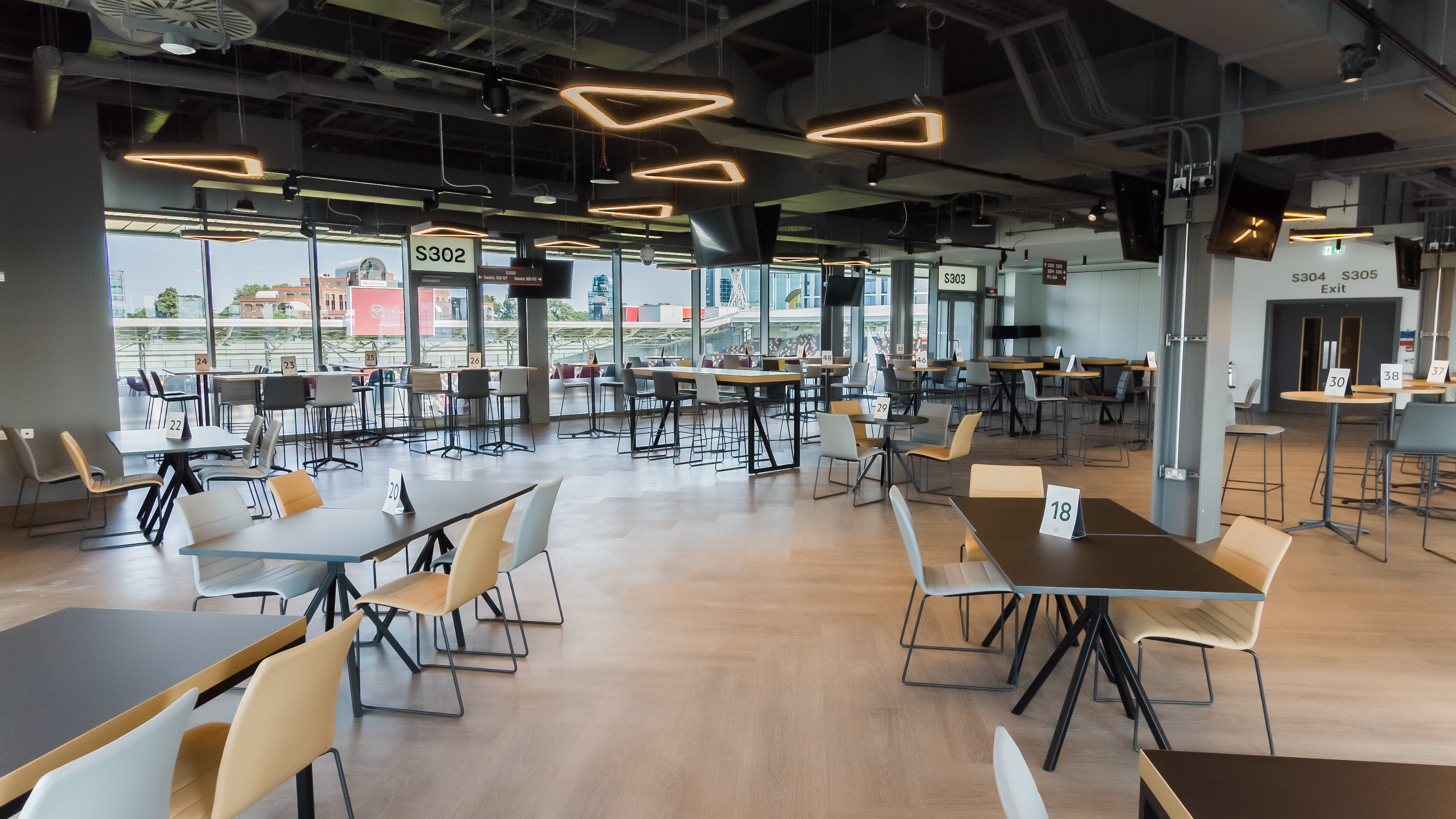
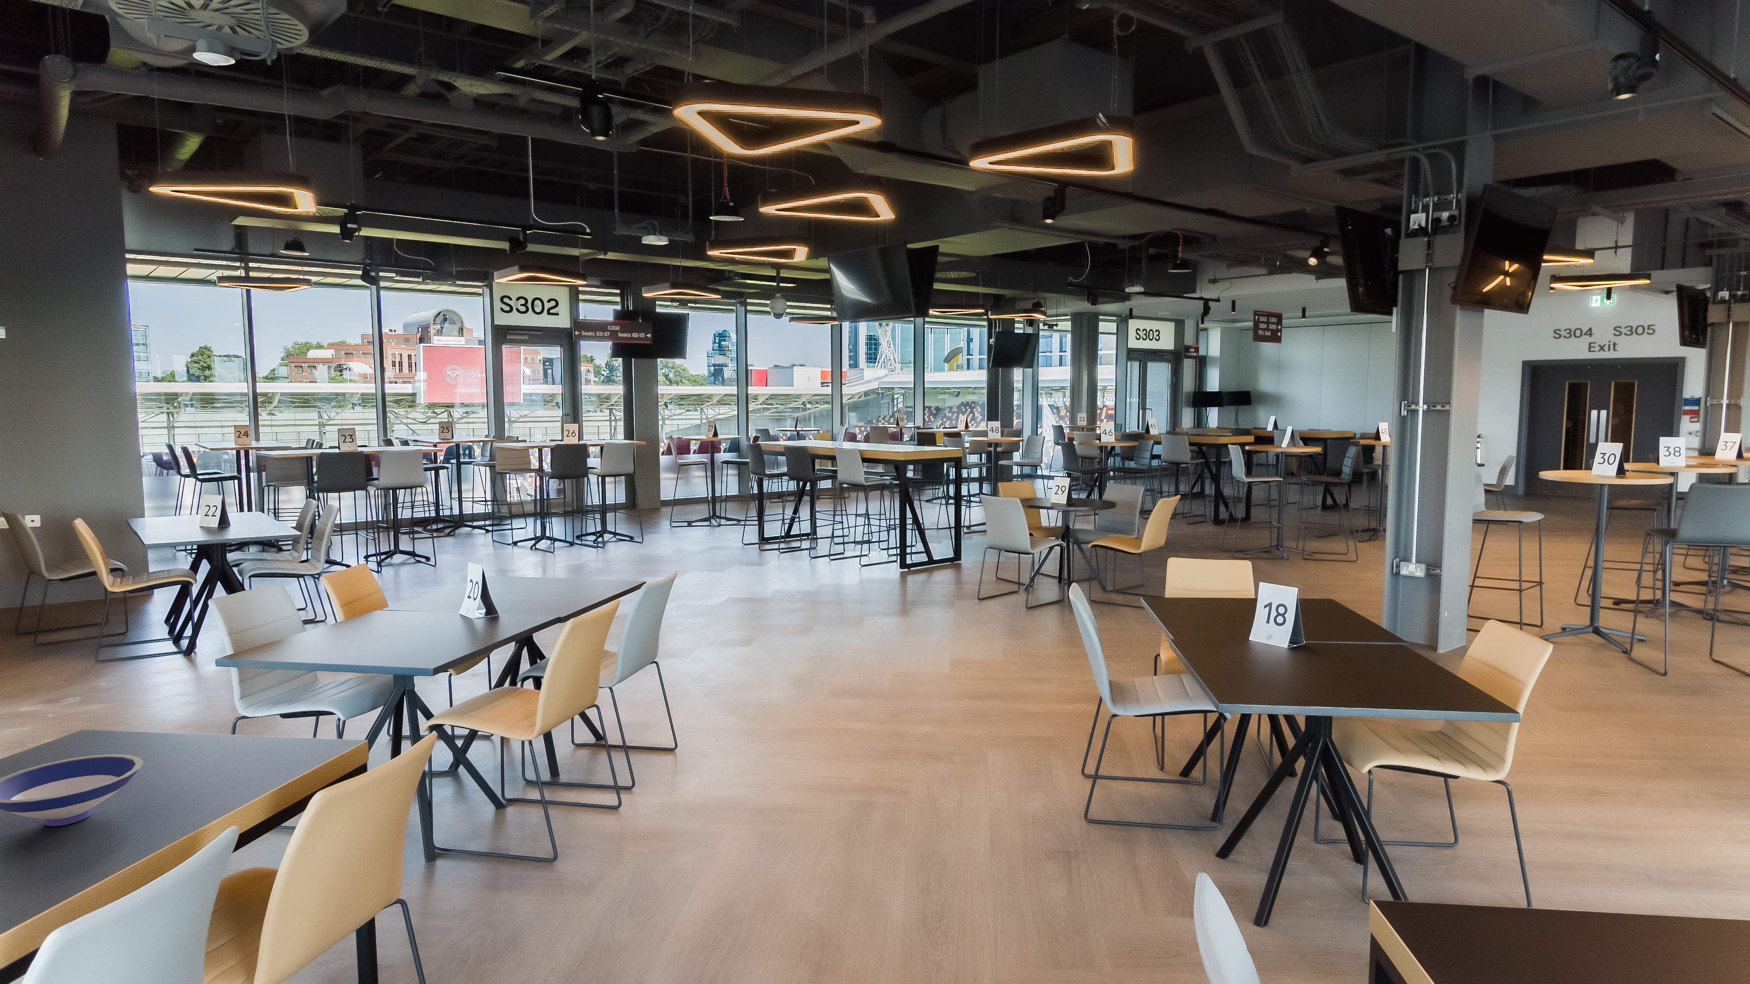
+ bowl (66, 798)
